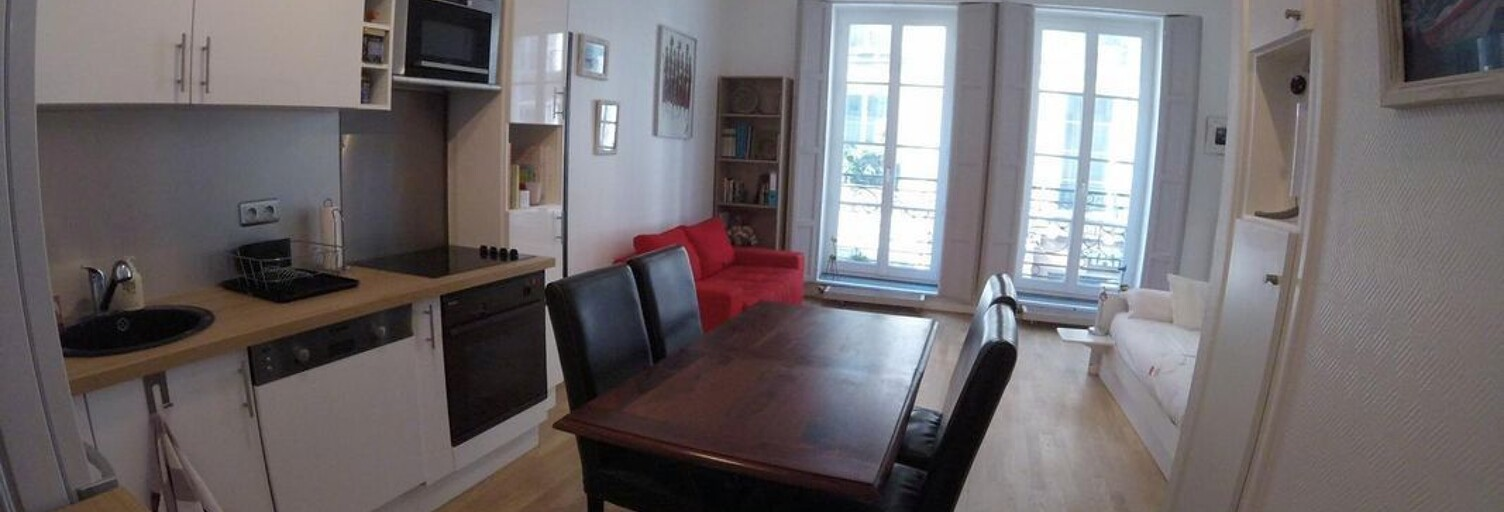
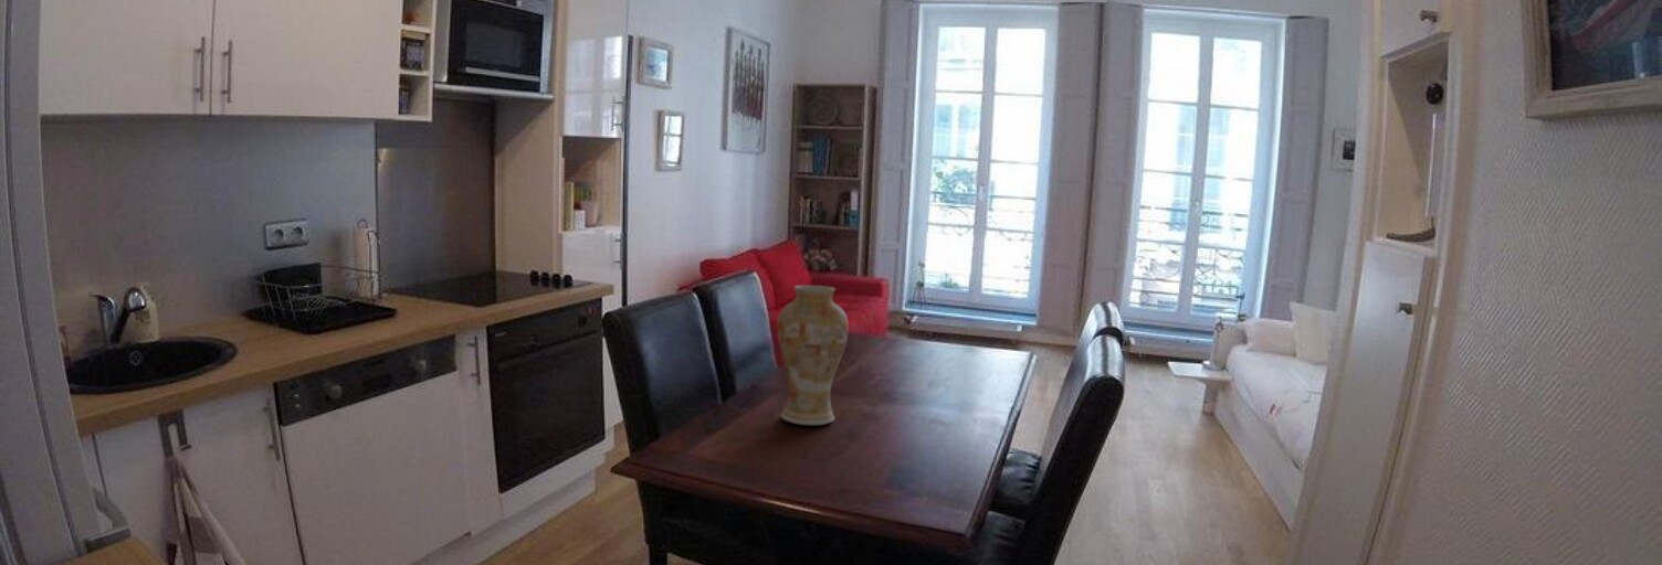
+ vase (811, 353)
